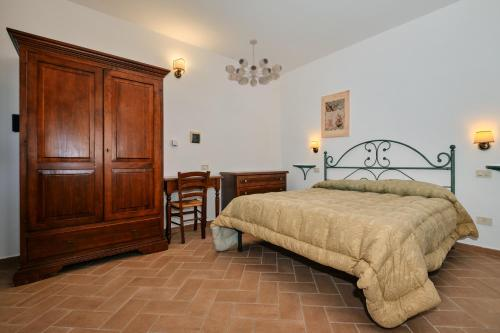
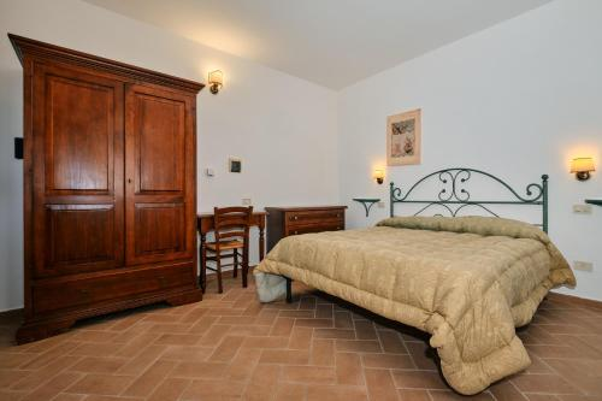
- chandelier (253, 61)
